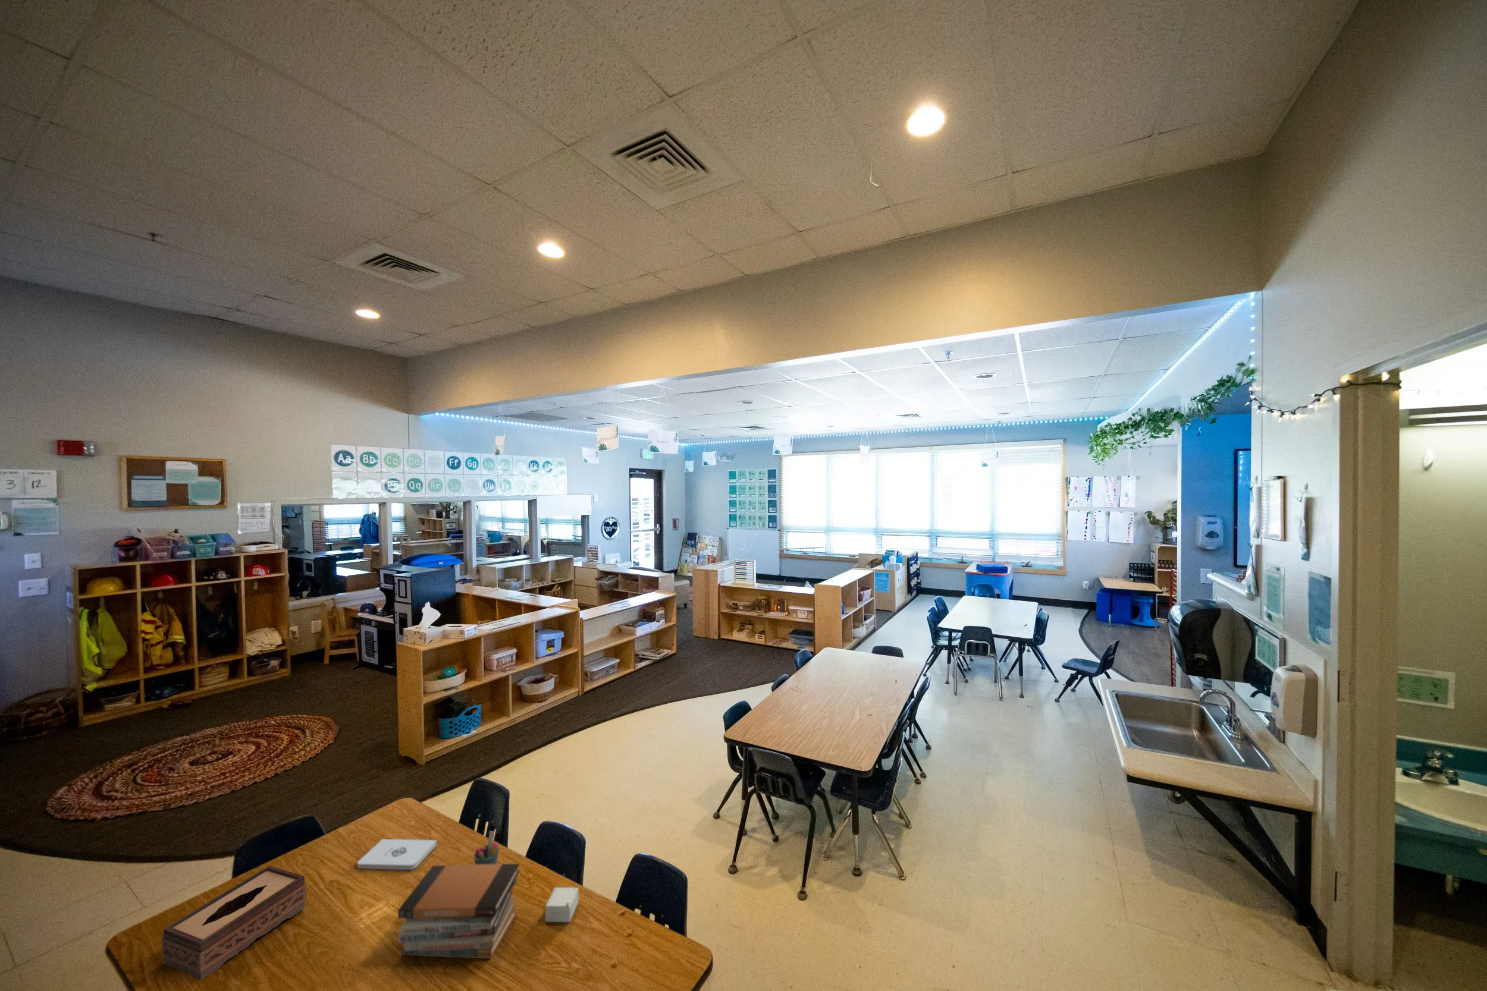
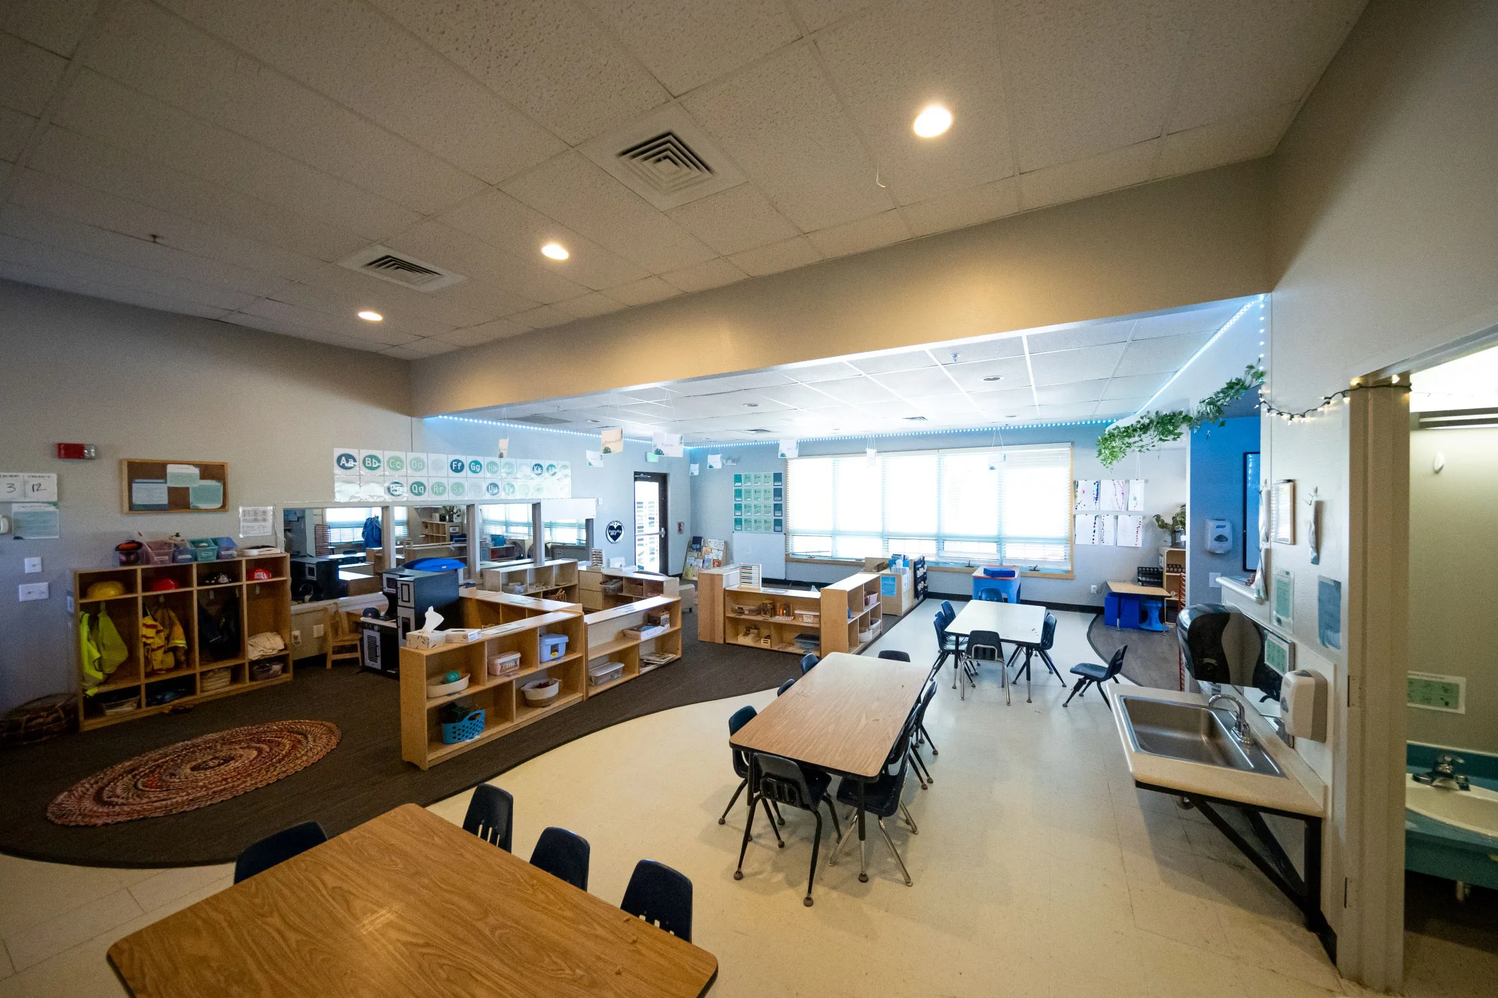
- tissue box (239, 917)
- book stack (461, 909)
- notepad (397, 854)
- pen holder (487, 857)
- small box (562, 905)
